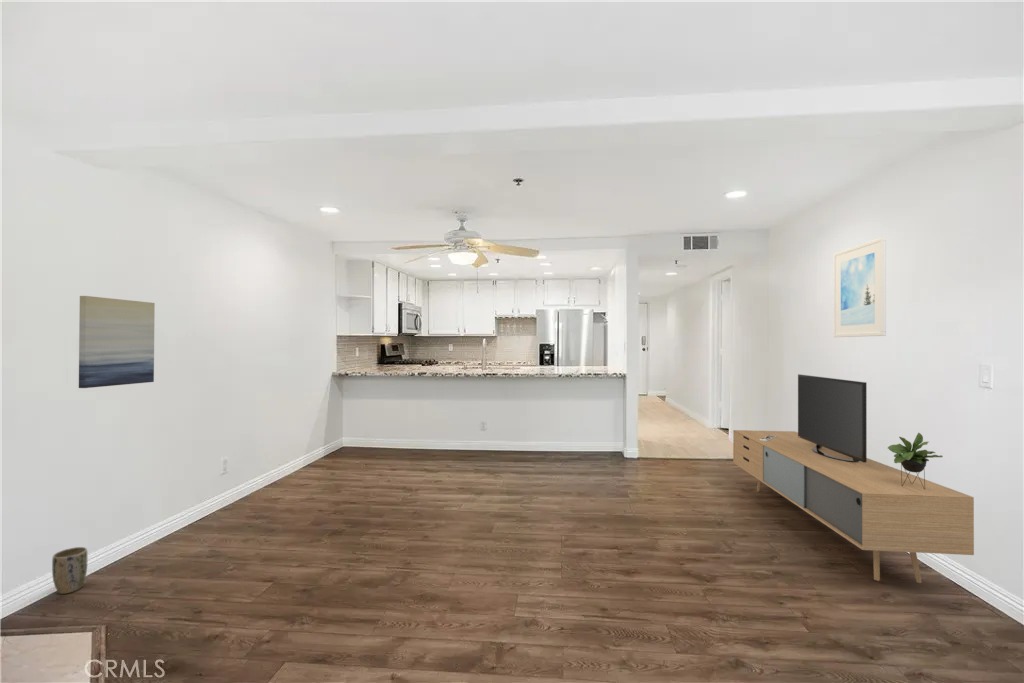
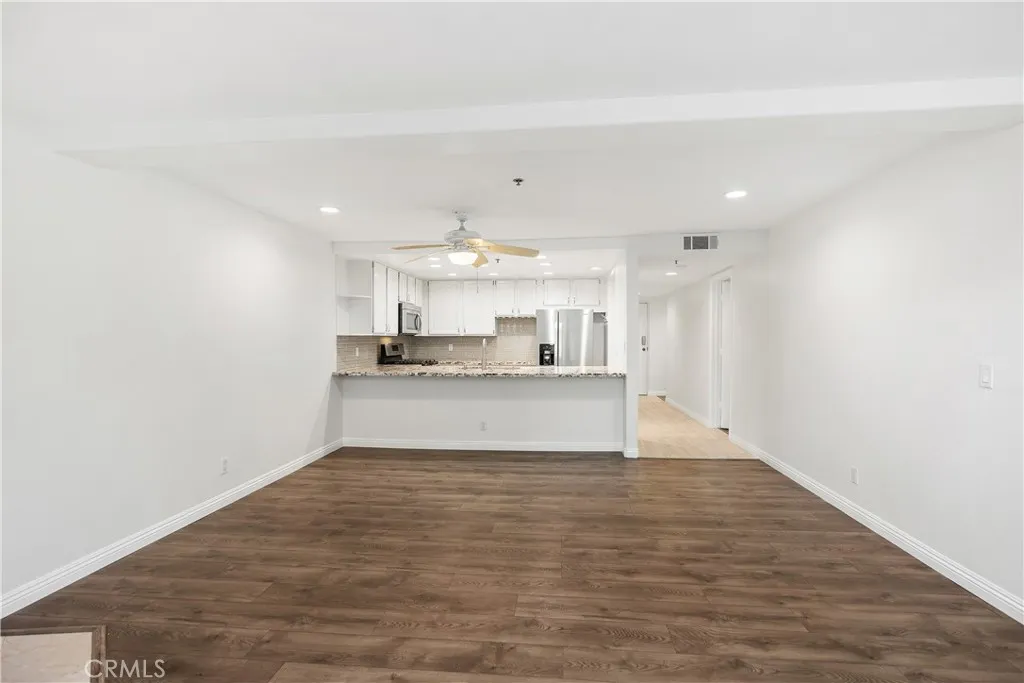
- wall art (119, 342)
- media console (822, 452)
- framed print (857, 291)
- plant pot (70, 570)
